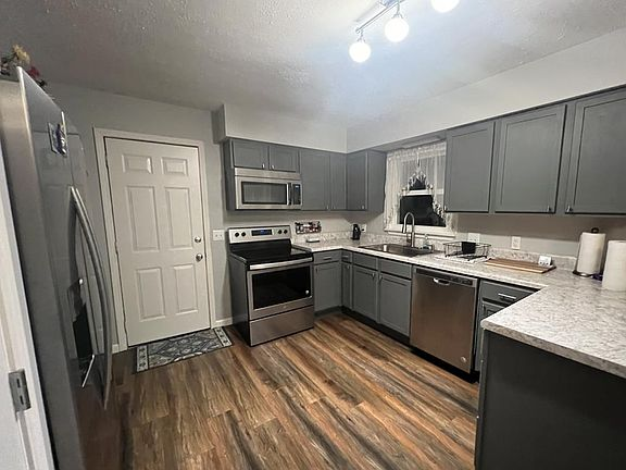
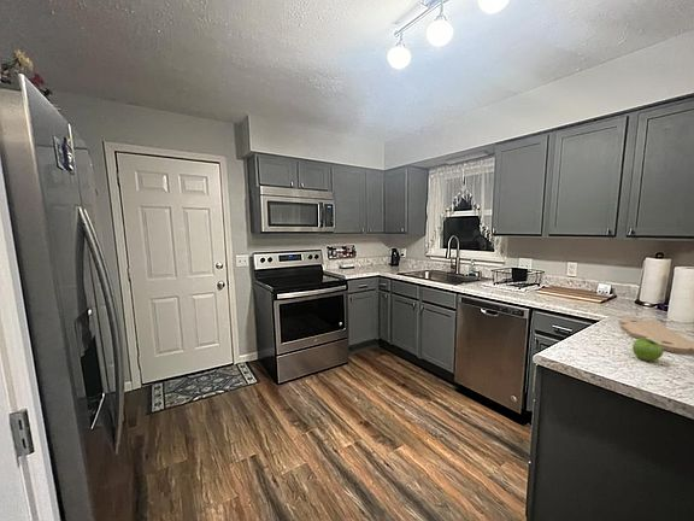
+ fruit (647, 349)
+ cutting board (651, 333)
